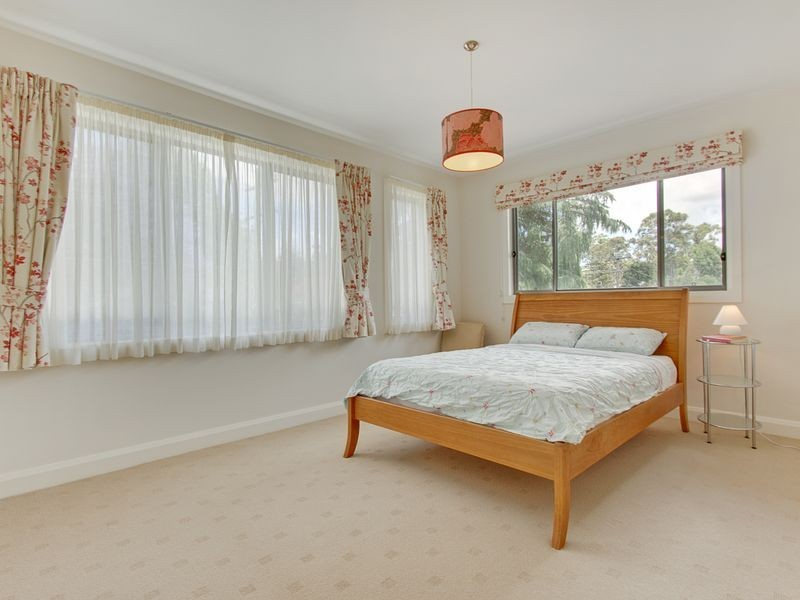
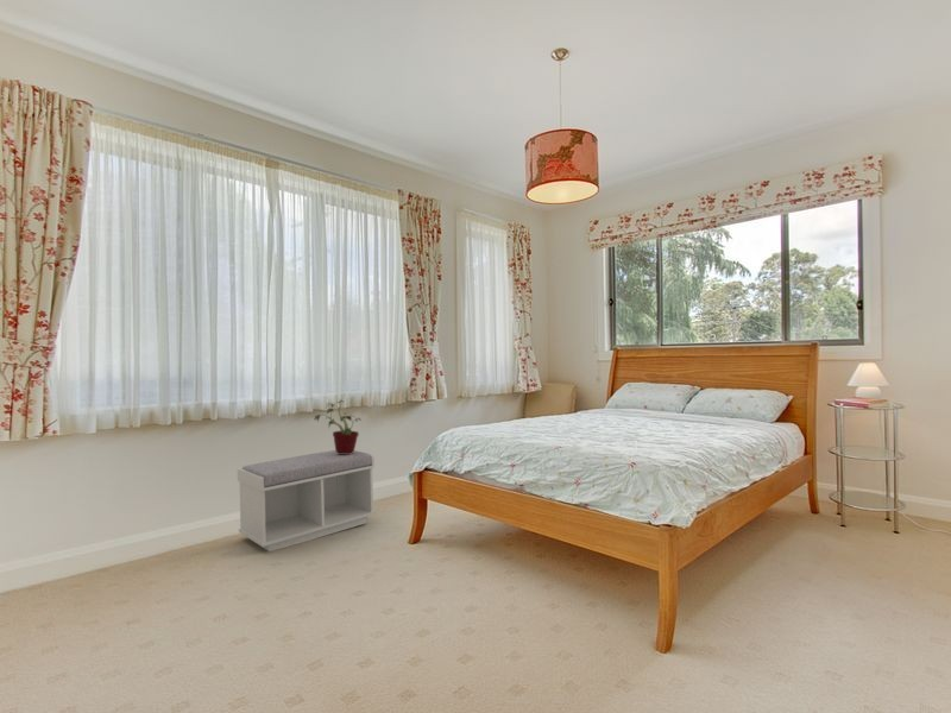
+ bench (309, 494)
+ potted plant (336, 424)
